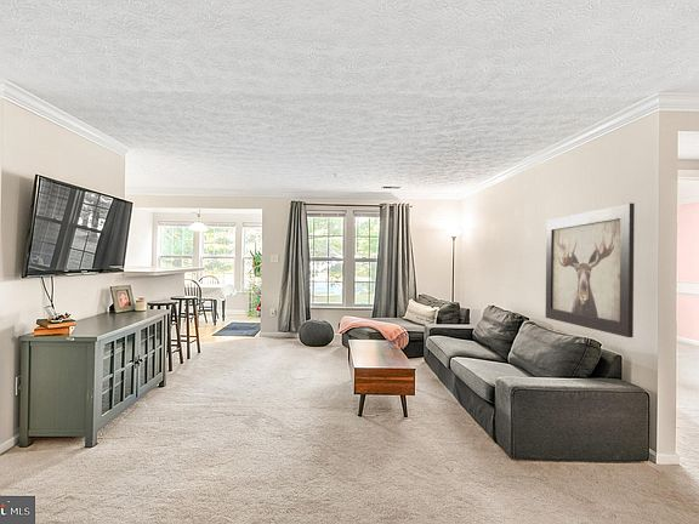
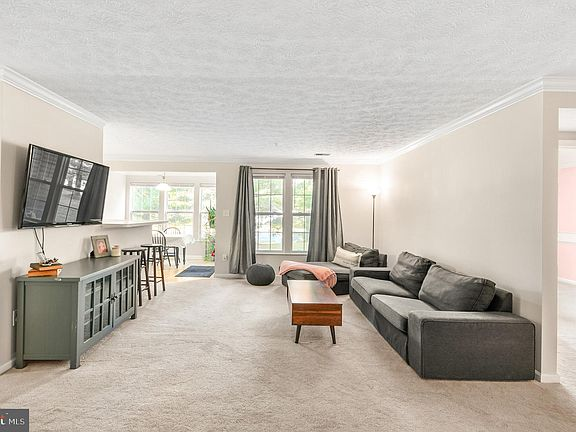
- wall art (582, 269)
